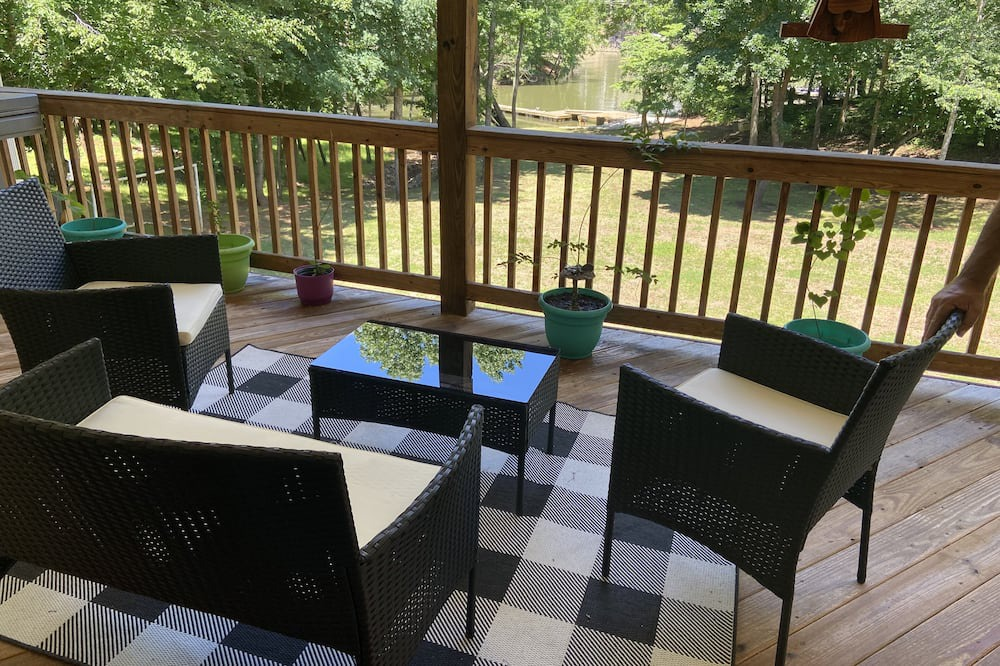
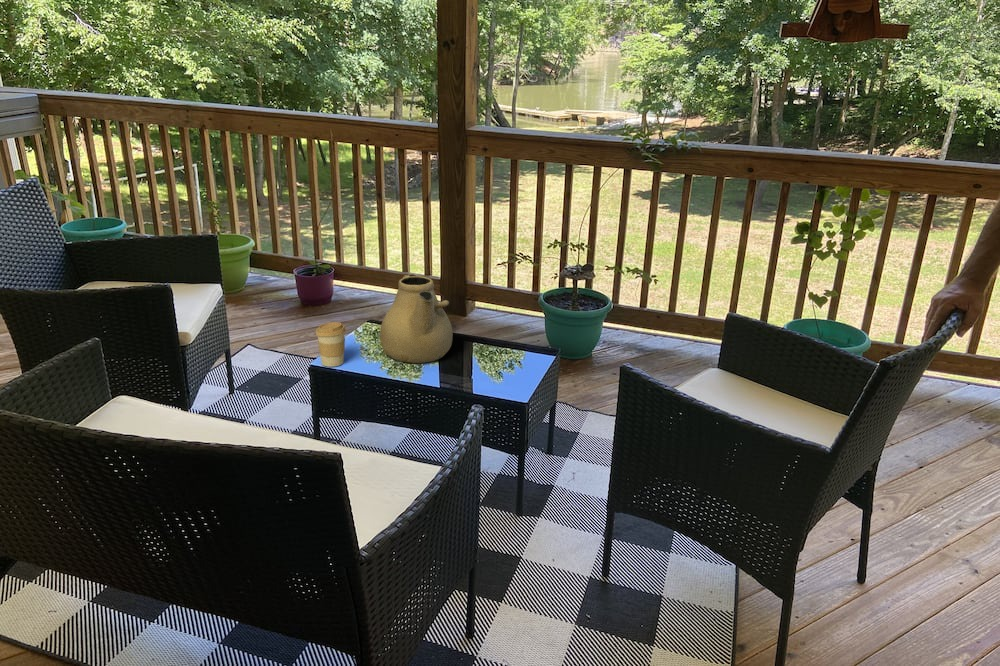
+ teapot (413, 316)
+ coffee cup (331, 343)
